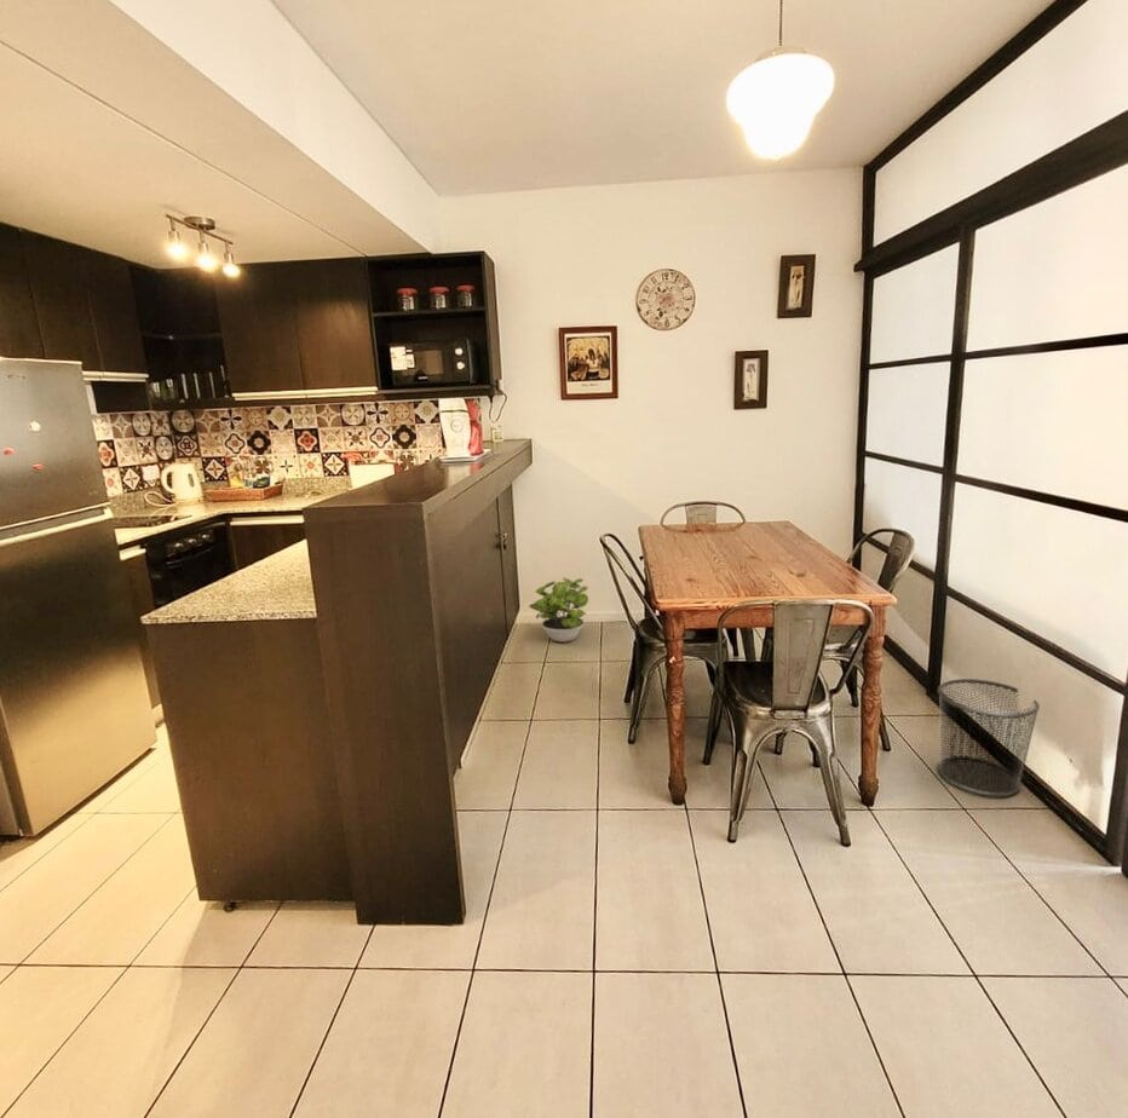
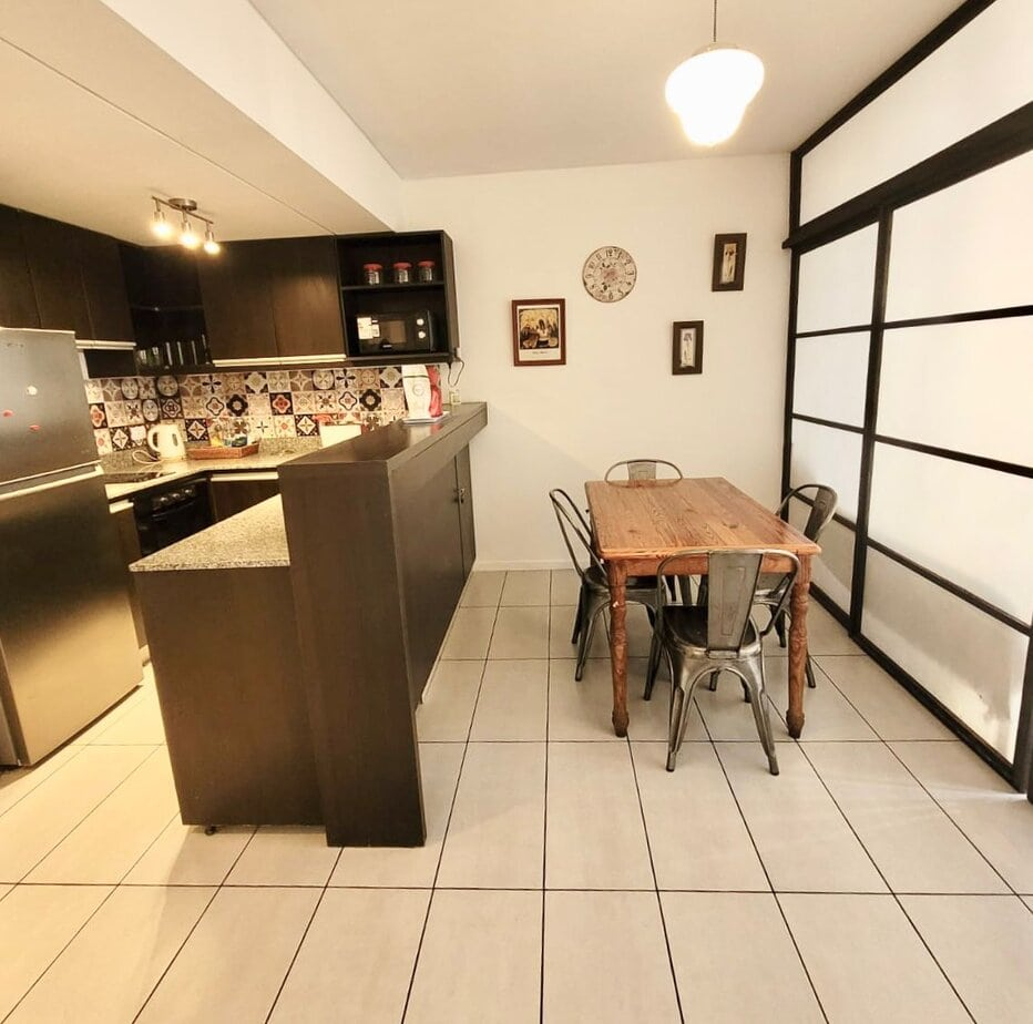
- waste bin (982, 736)
- potted plant (559, 607)
